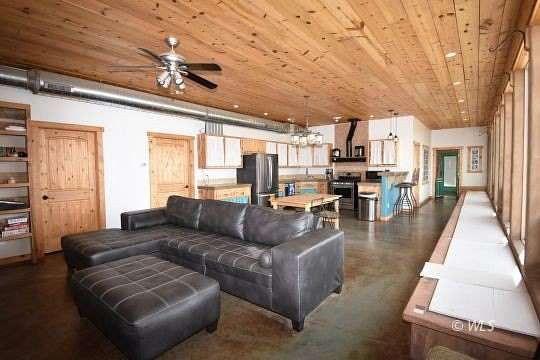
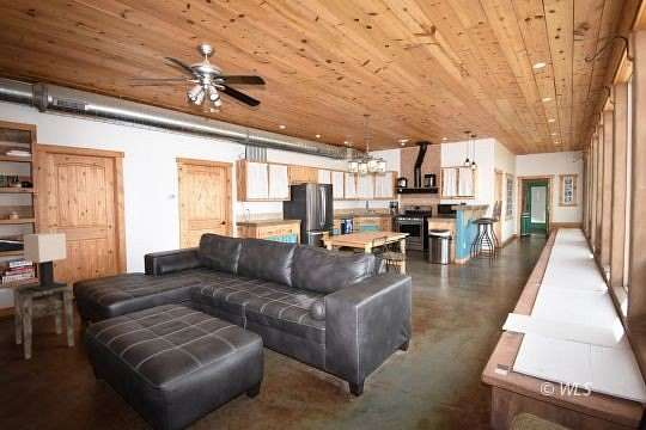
+ table lamp (45, 260)
+ side table (43, 315)
